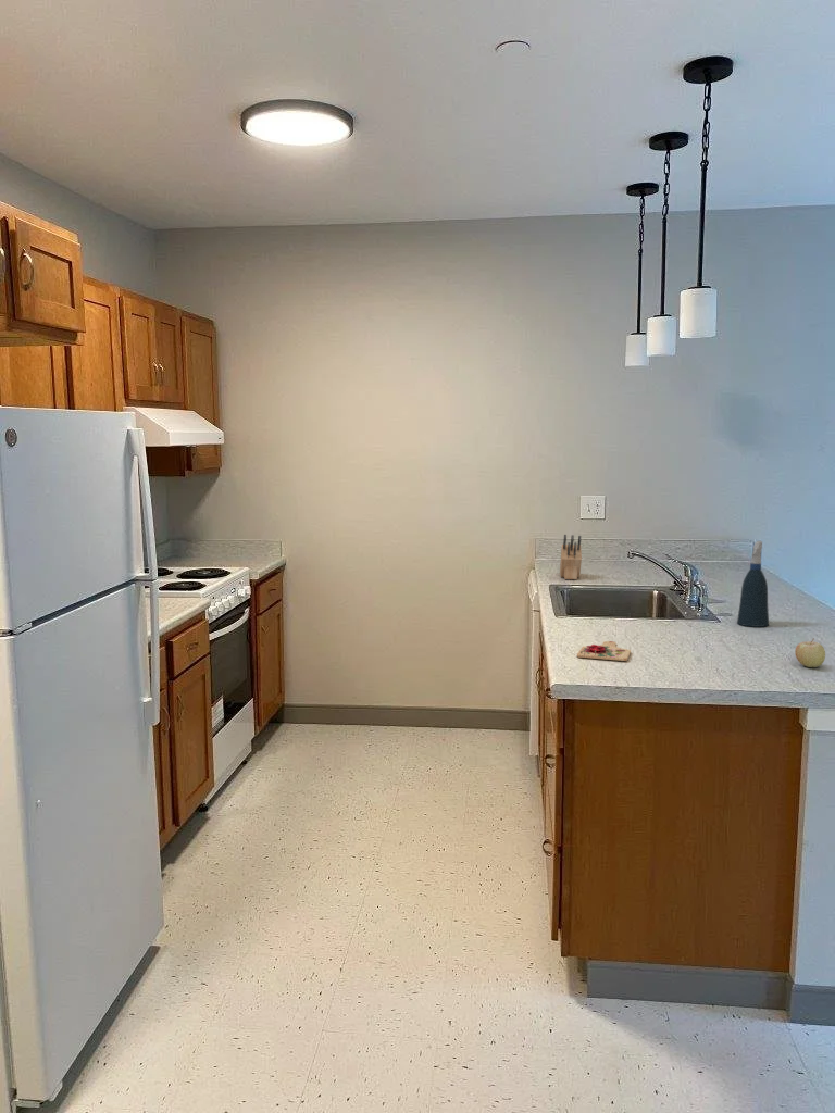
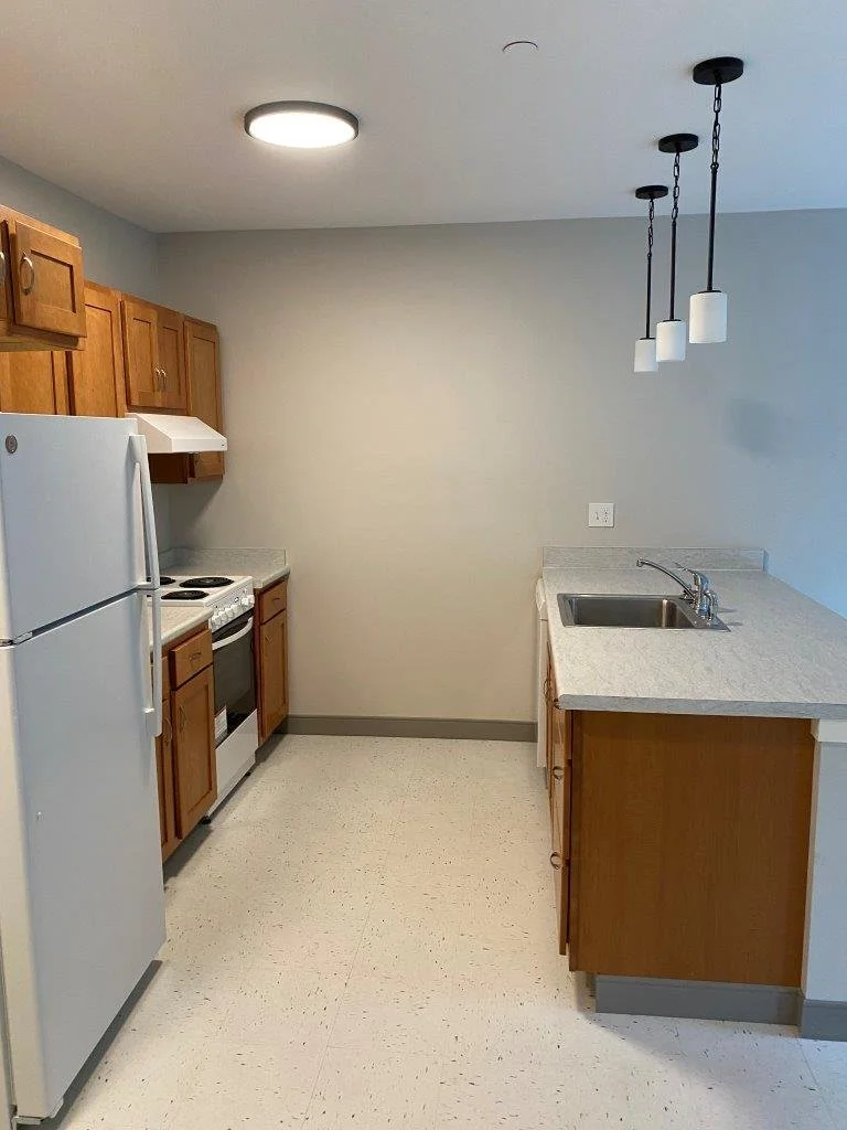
- knife block (570, 554)
- spray bottle (753, 583)
- fruit (810, 651)
- cutting board (606, 647)
